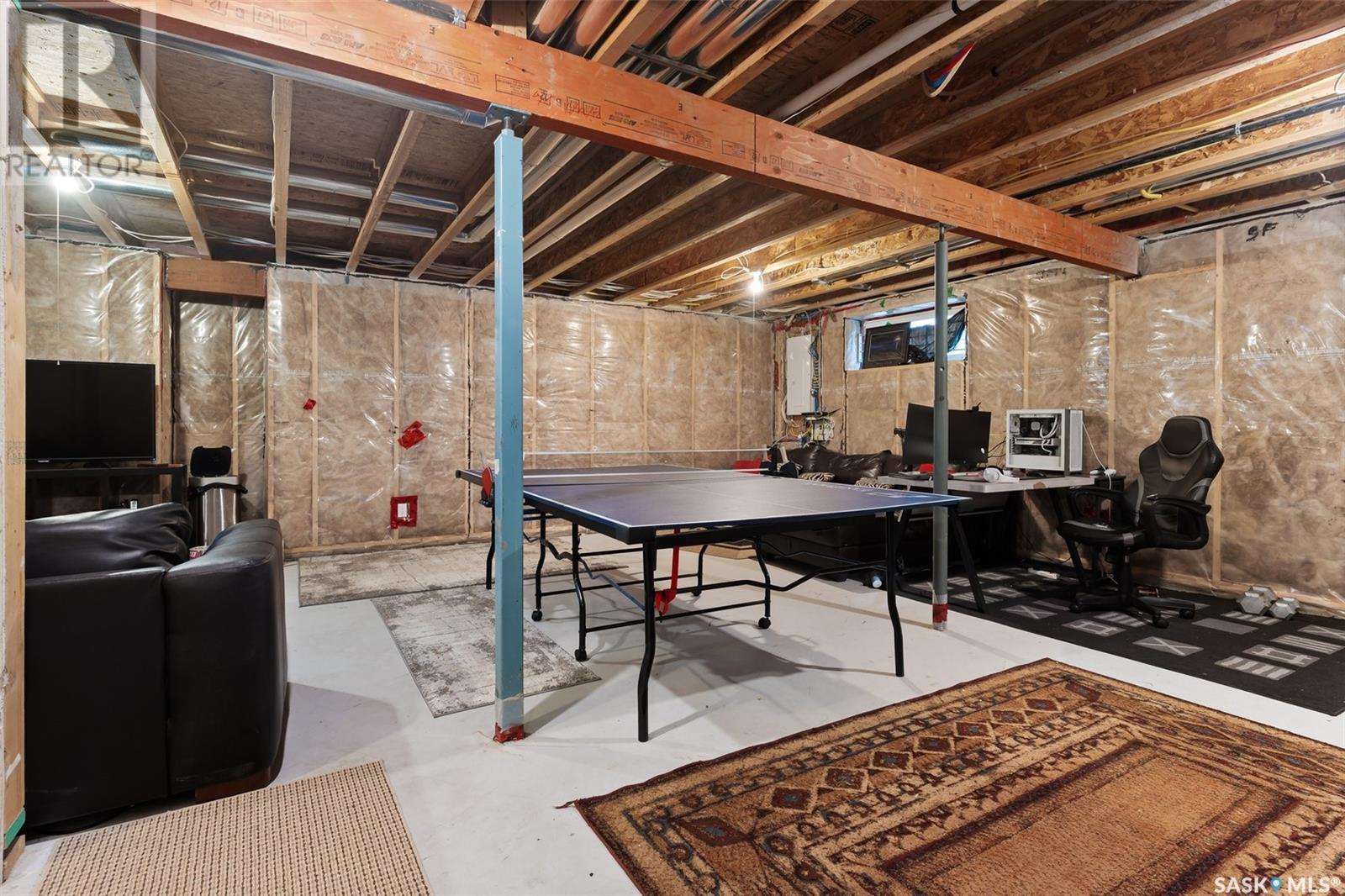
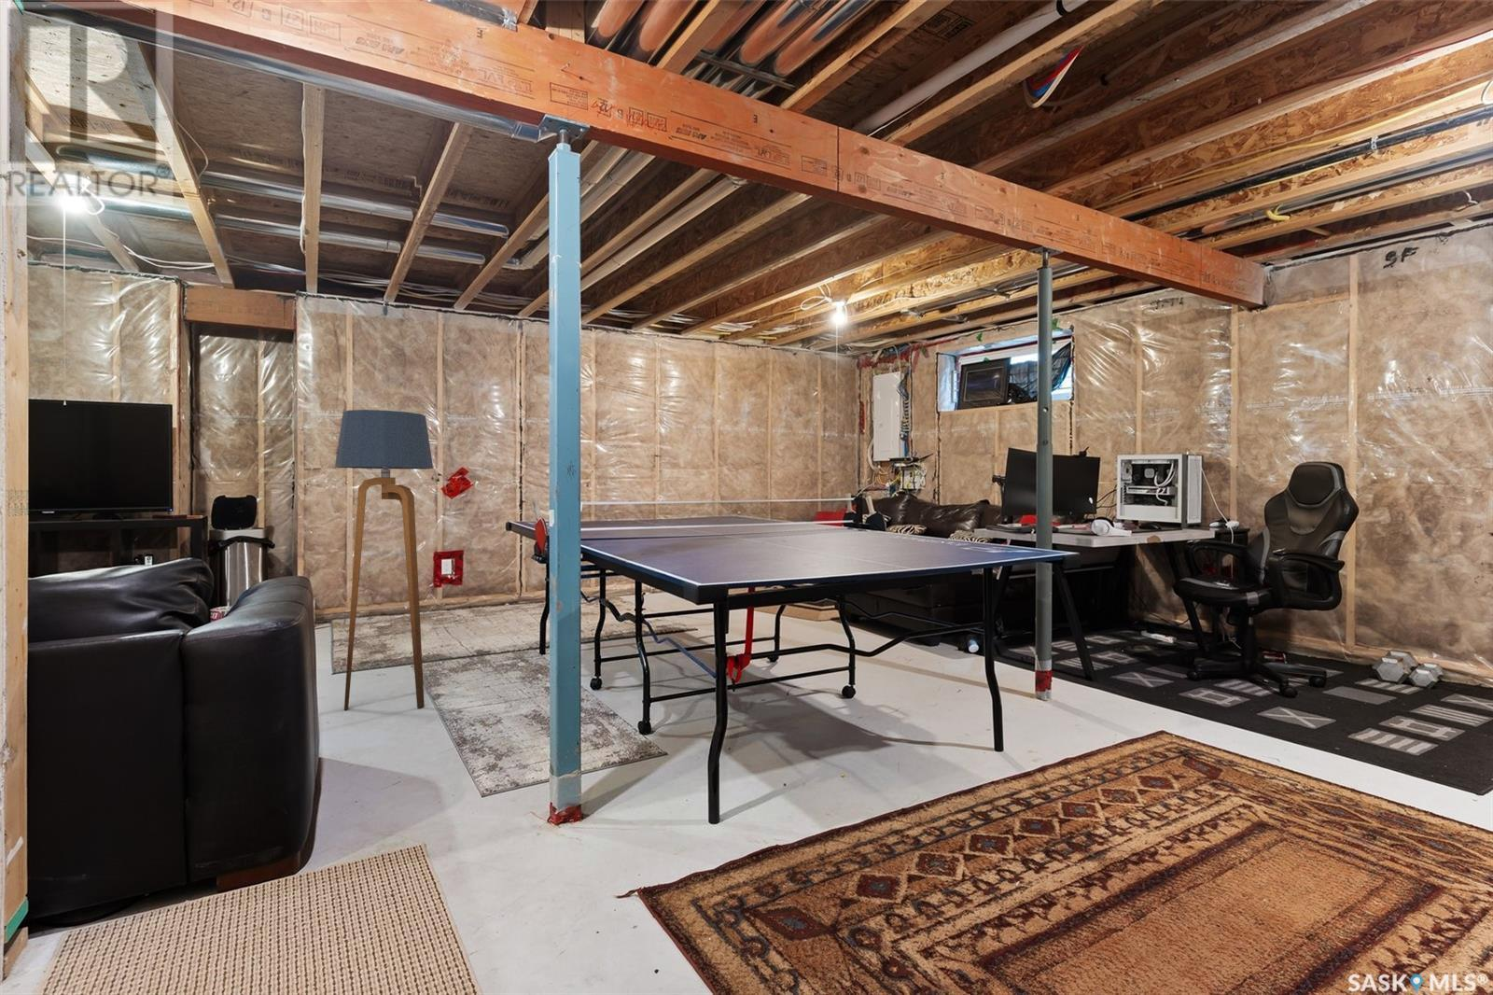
+ floor lamp (406, 559)
